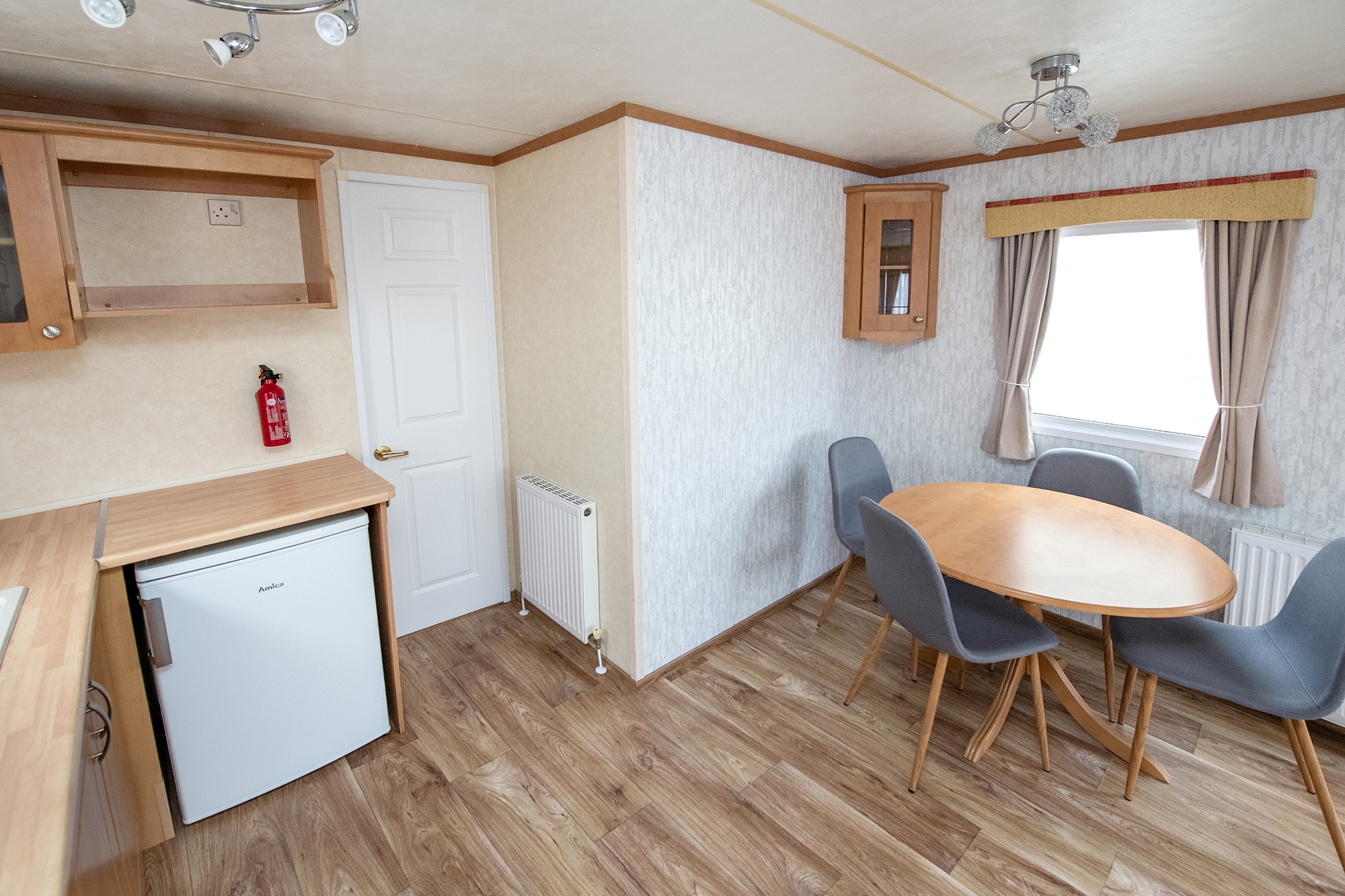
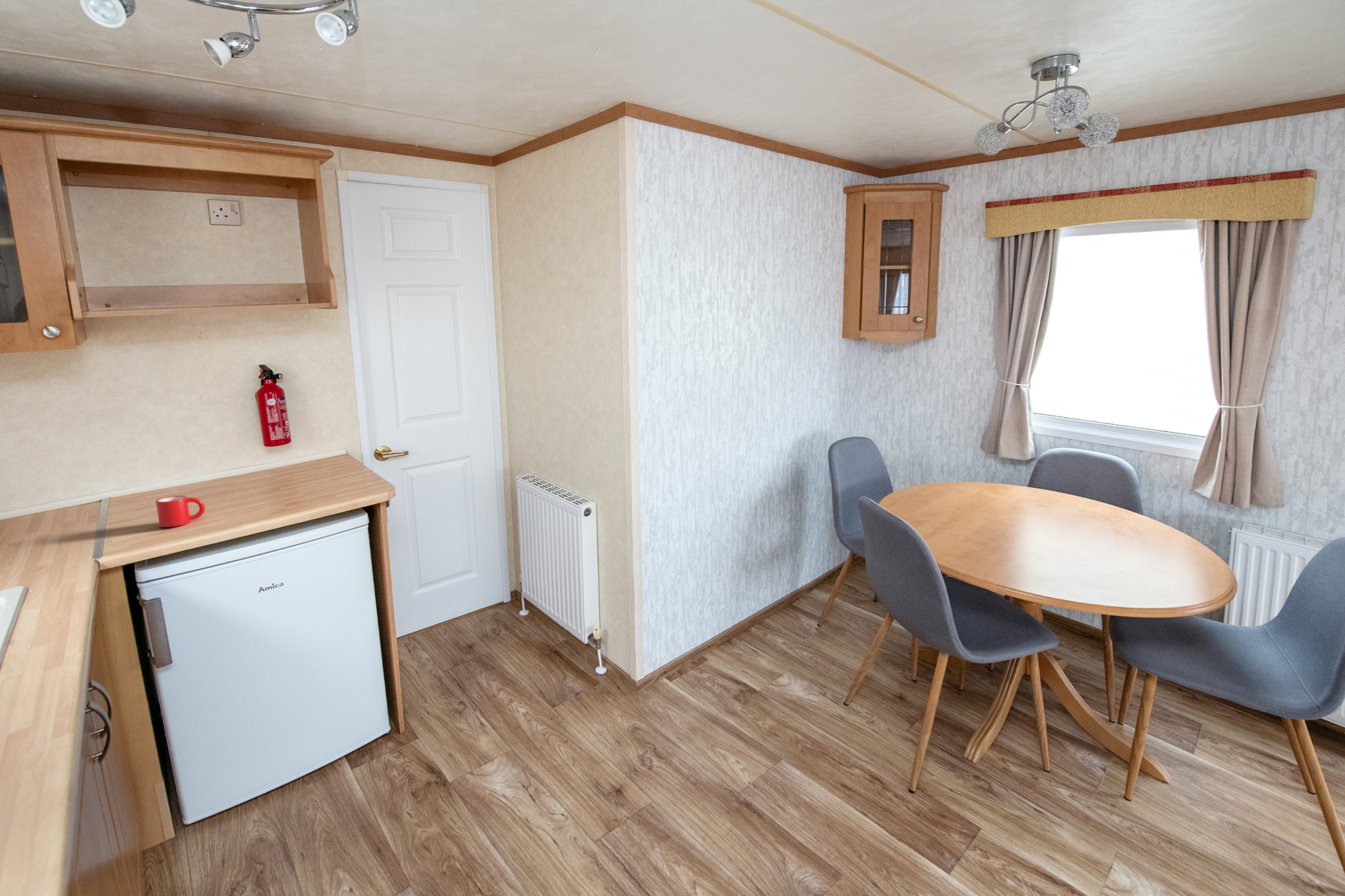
+ mug (182, 510)
